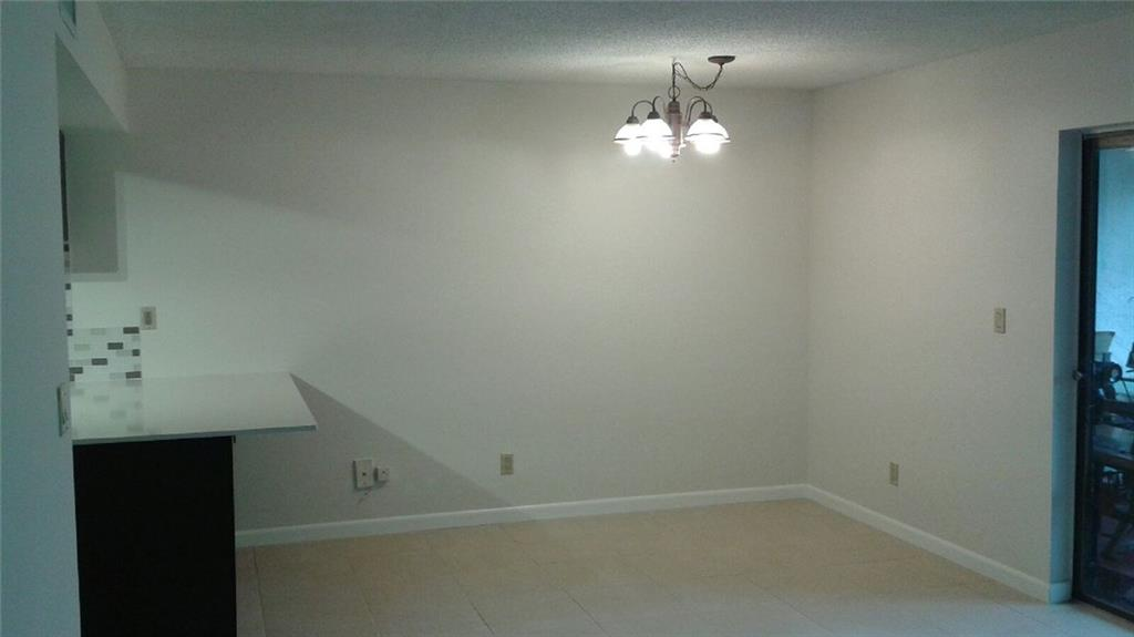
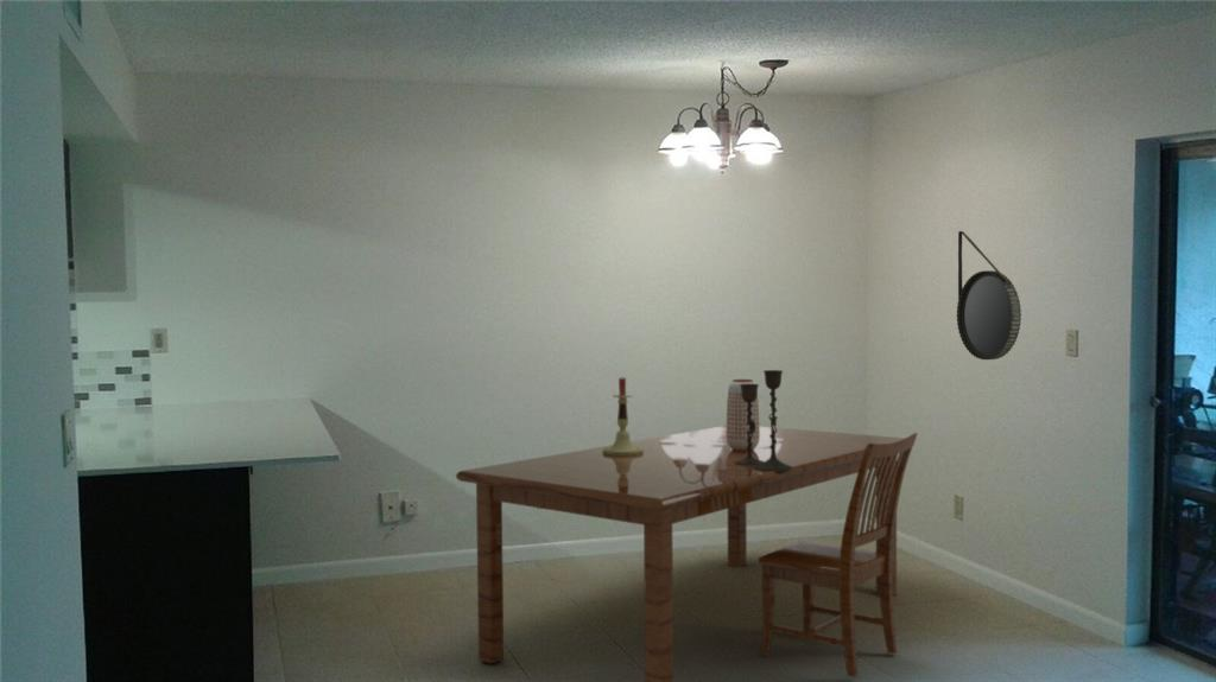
+ candlestick (622, 414)
+ dining table (742, 530)
+ planter (742, 414)
+ home mirror (987, 294)
+ candlestick (768, 416)
